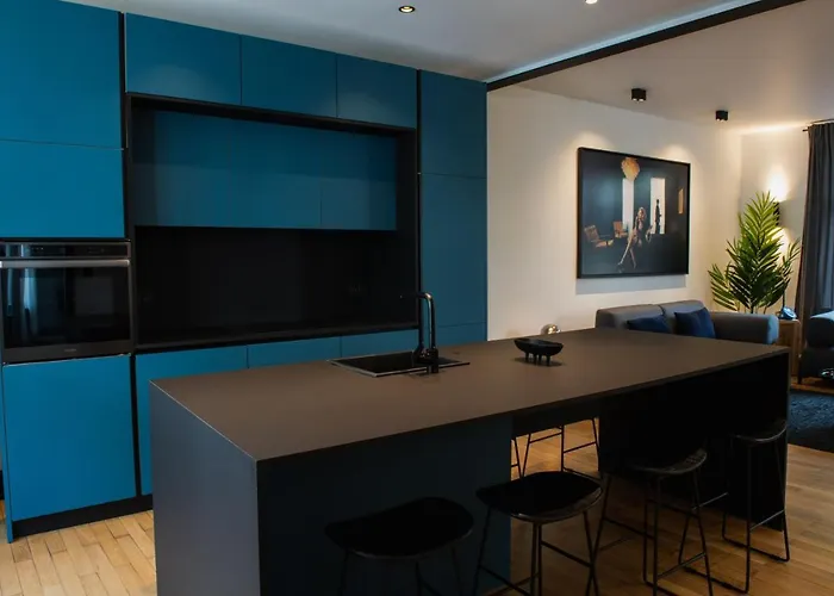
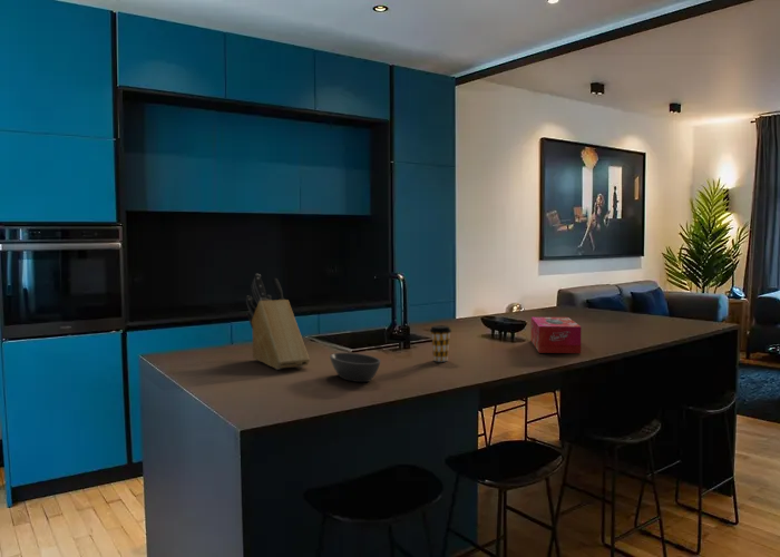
+ bowl (354, 368)
+ tissue box (554, 333)
+ coffee cup (440, 343)
+ knife block (274, 317)
